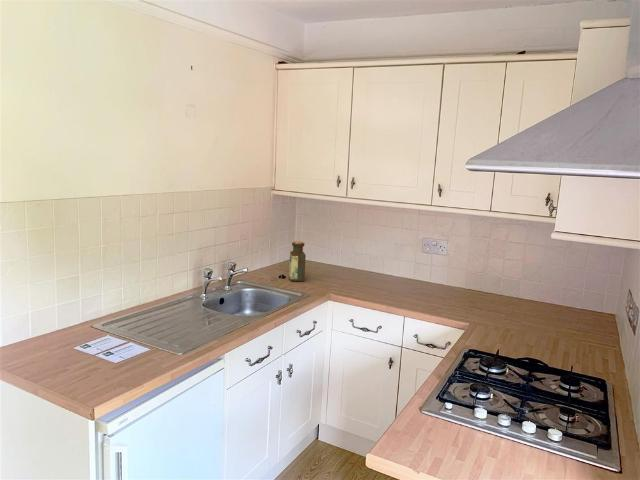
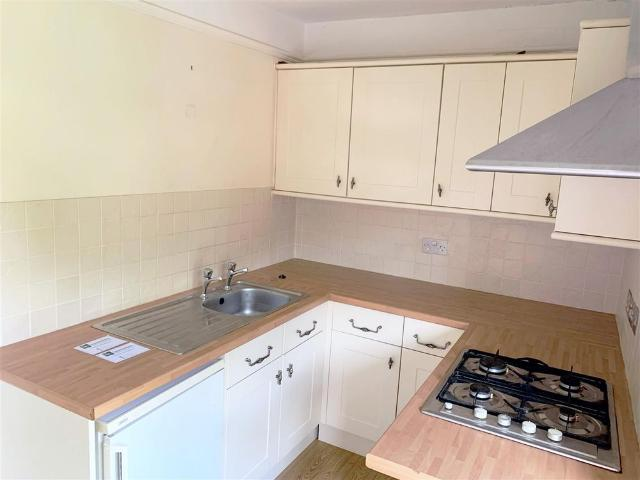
- bottle (297, 260)
